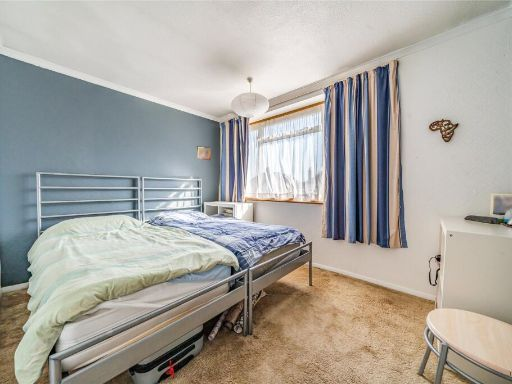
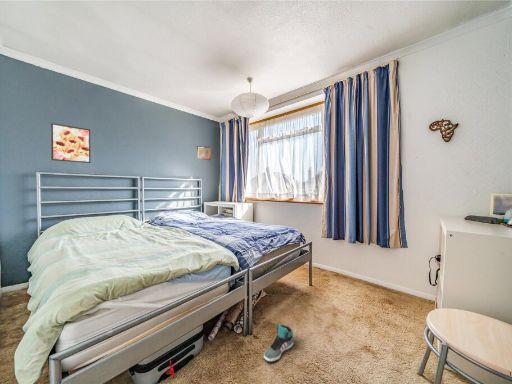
+ sneaker (279, 339)
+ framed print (71, 144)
